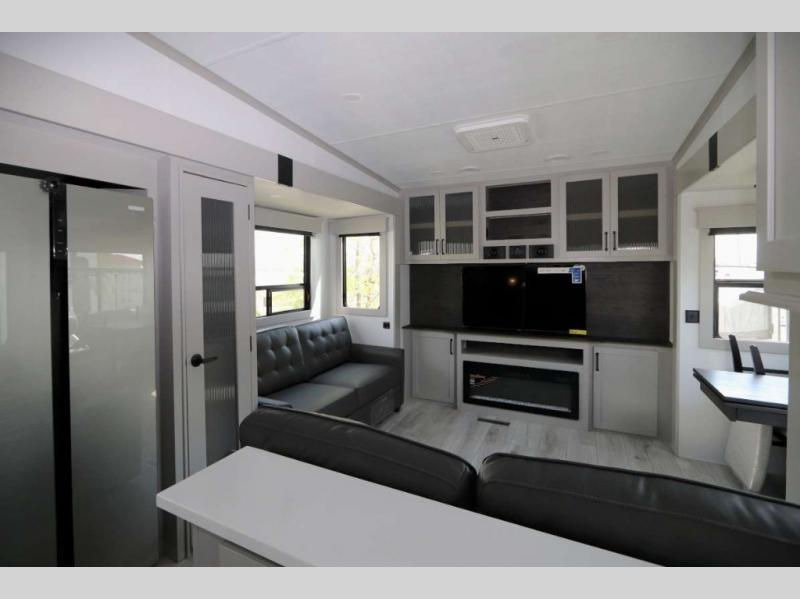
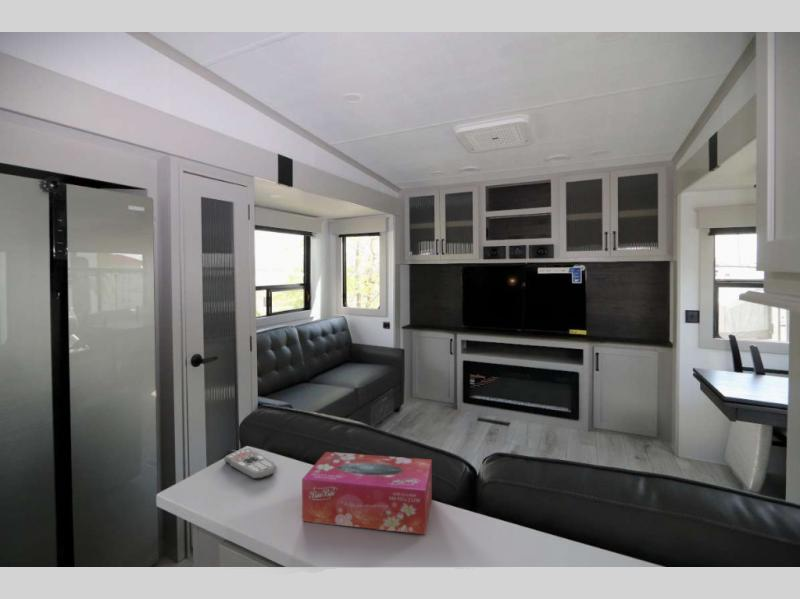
+ tissue box (370, 488)
+ remote control (251, 463)
